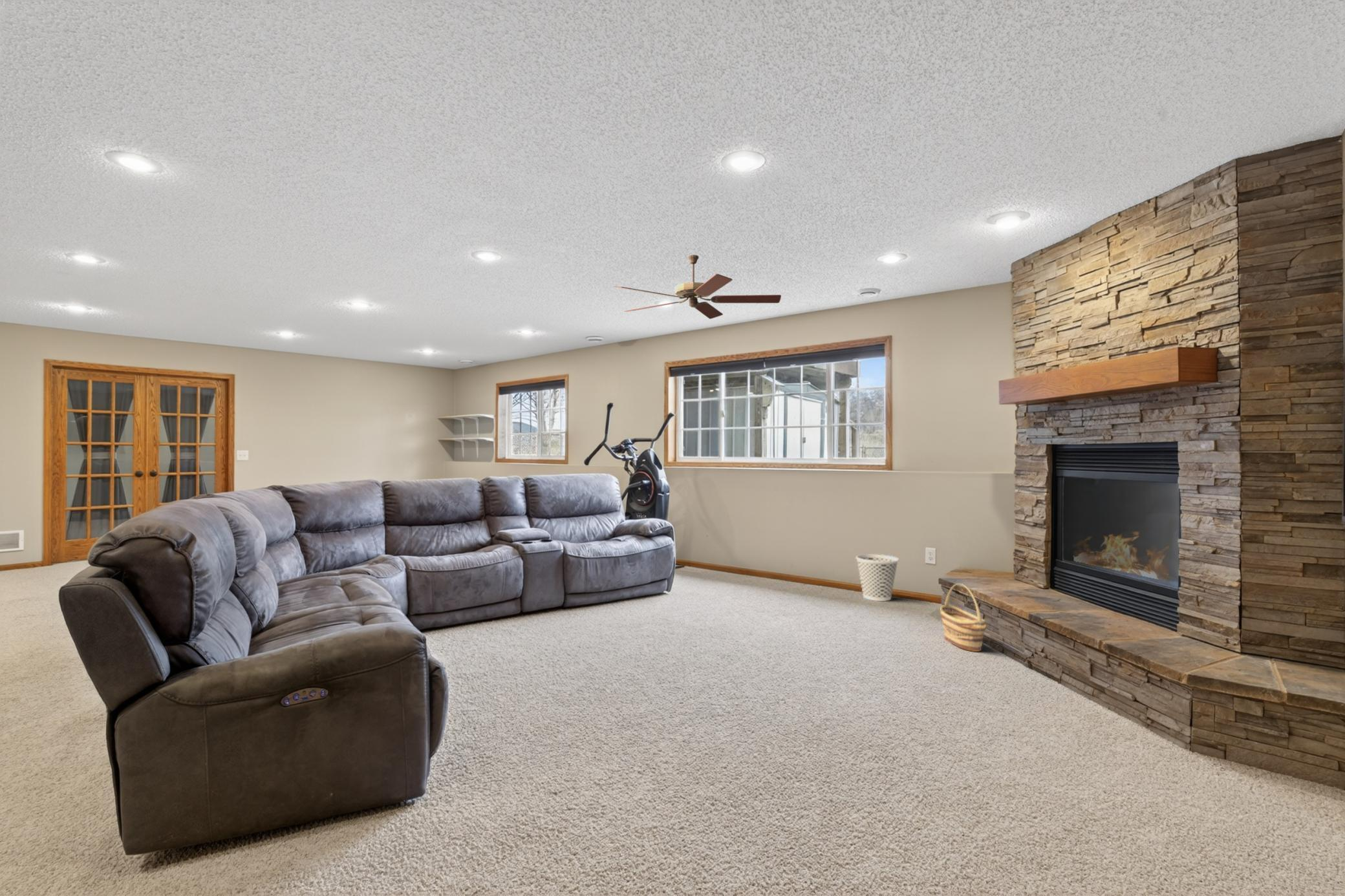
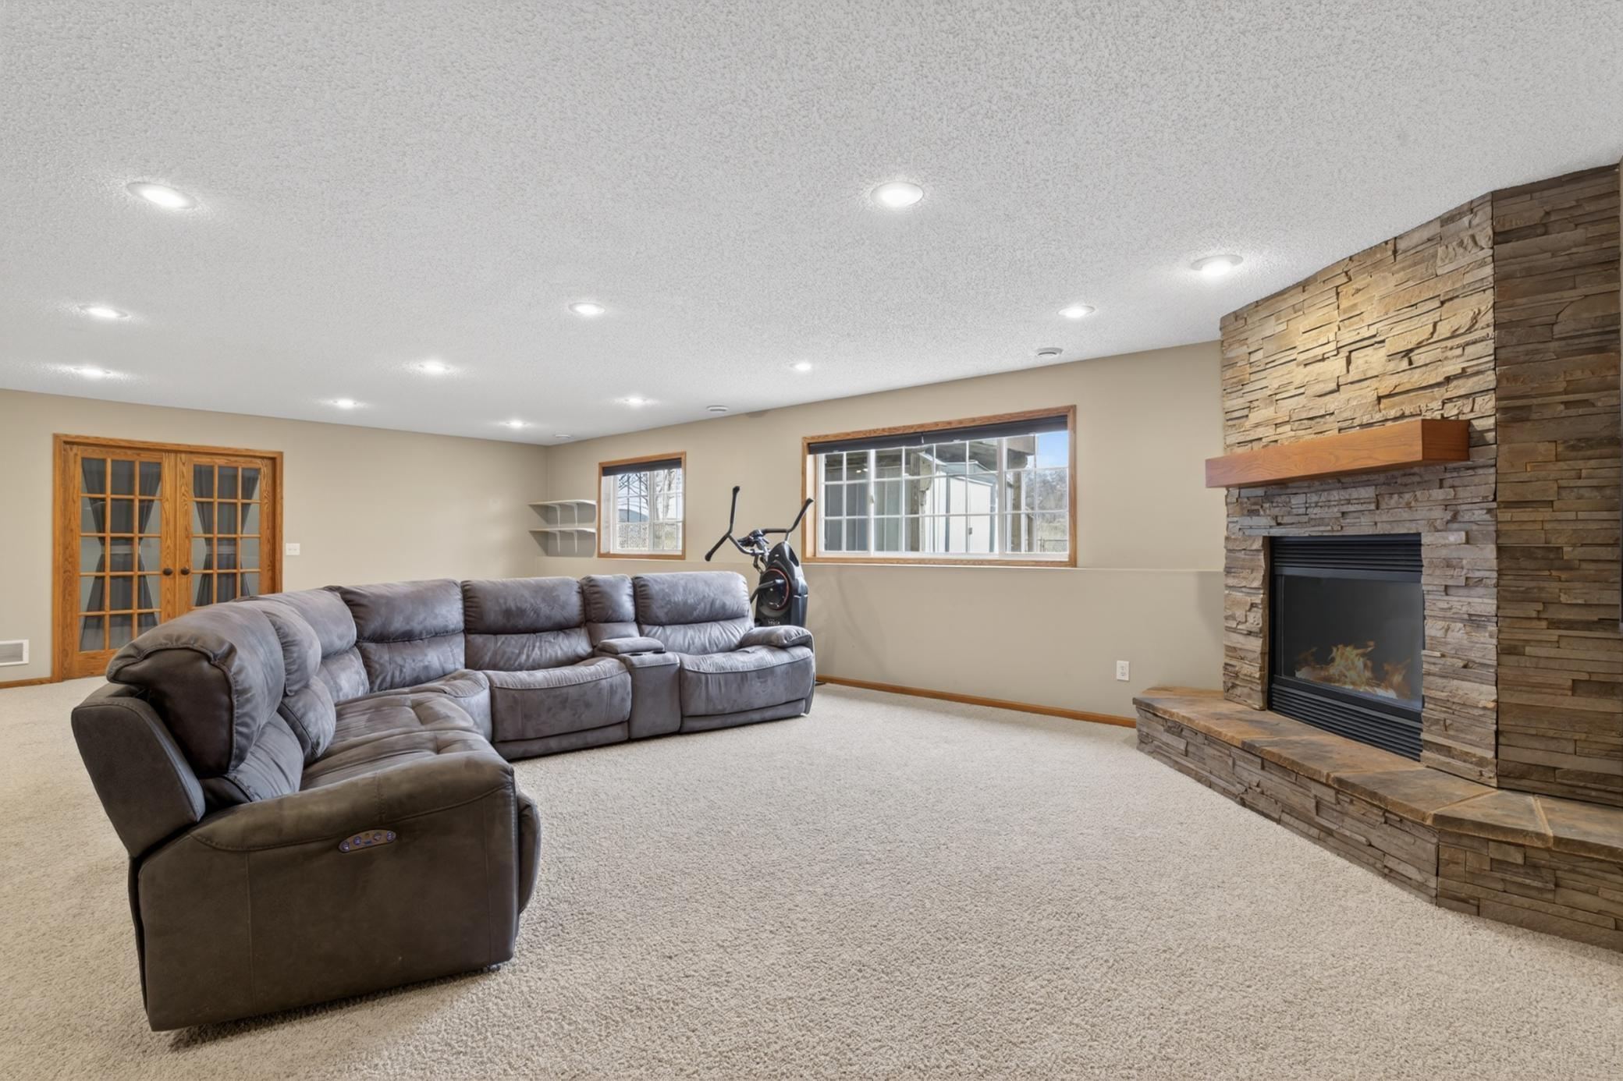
- ceiling fan (699, 283)
- basket (962, 613)
- wastebasket (877, 577)
